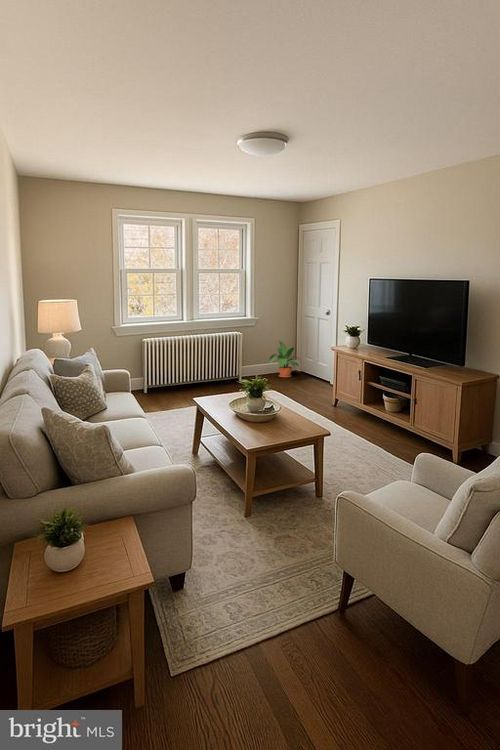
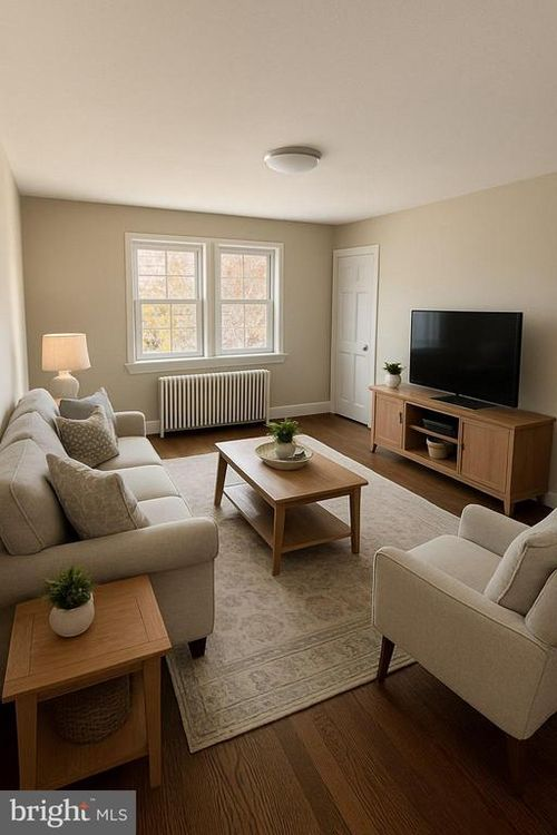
- potted plant (284, 358)
